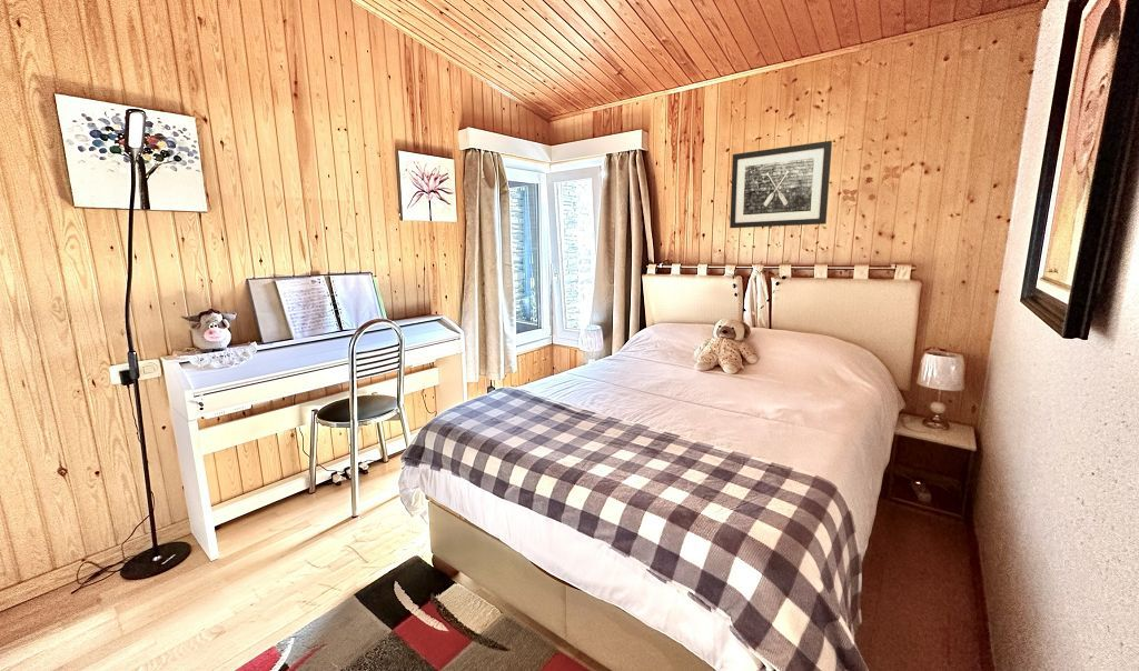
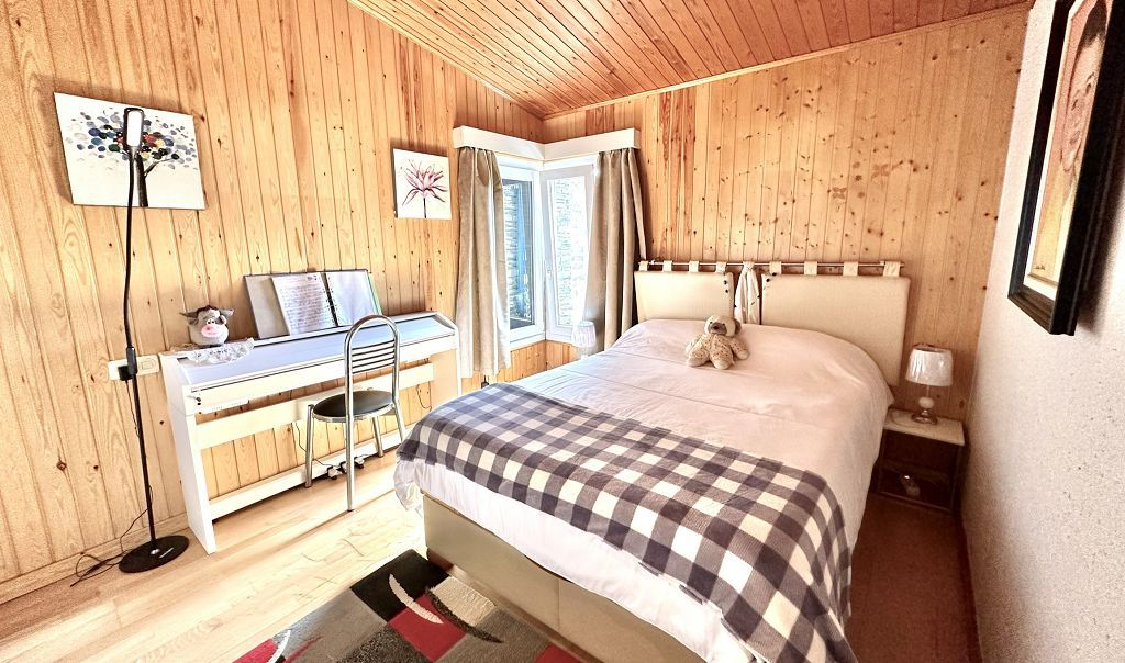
- wall art (776, 187)
